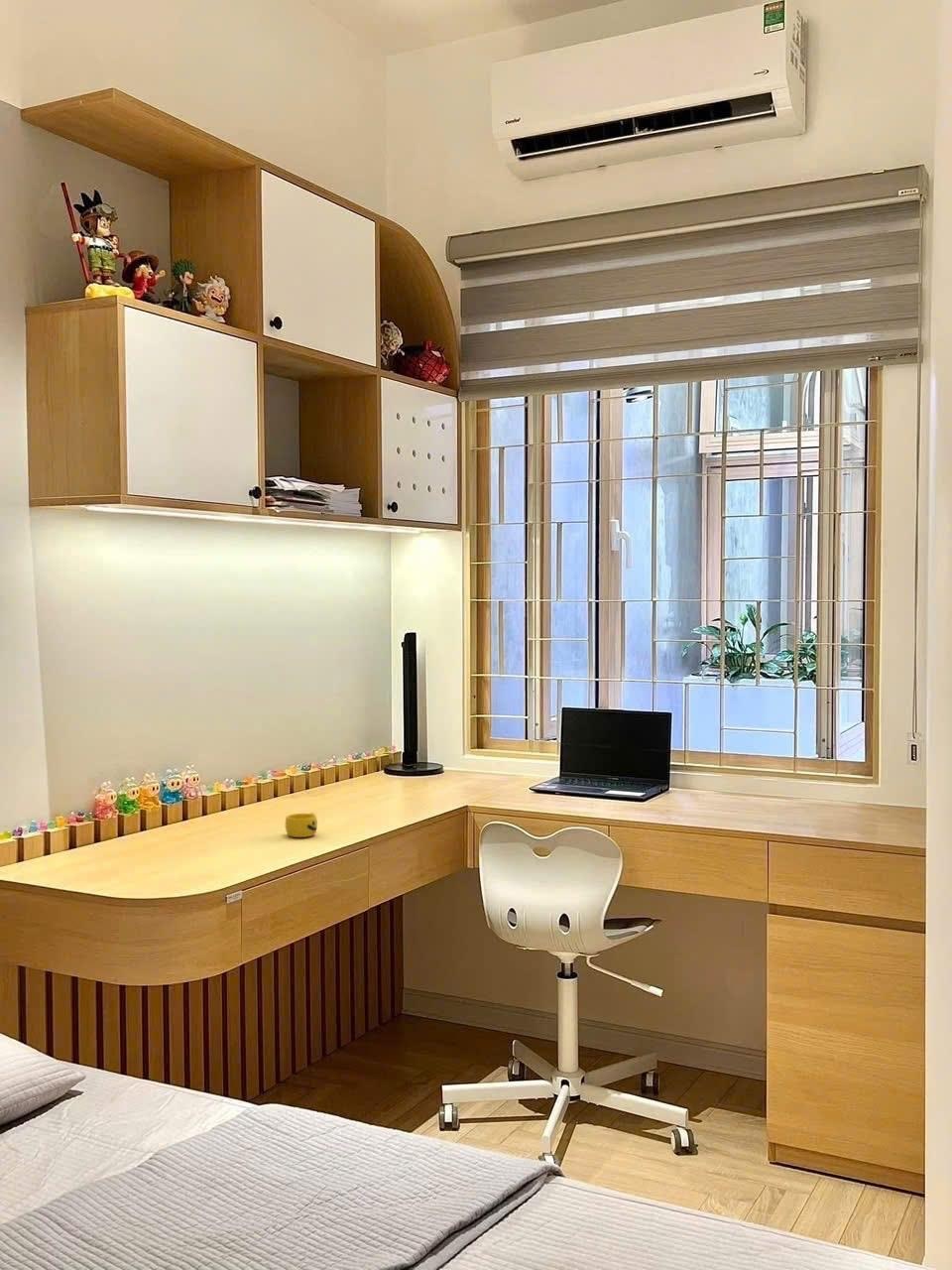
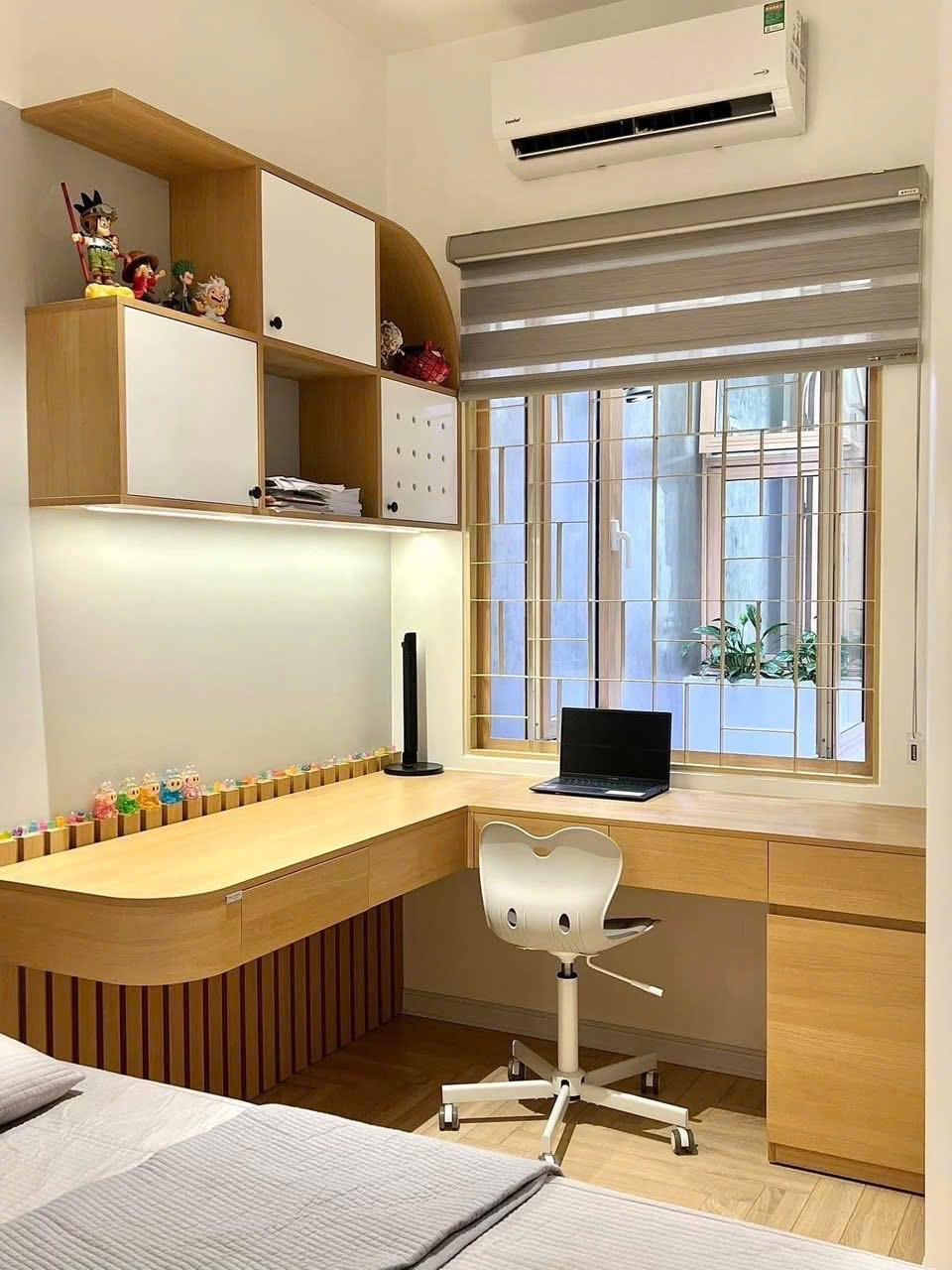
- cup (303, 825)
